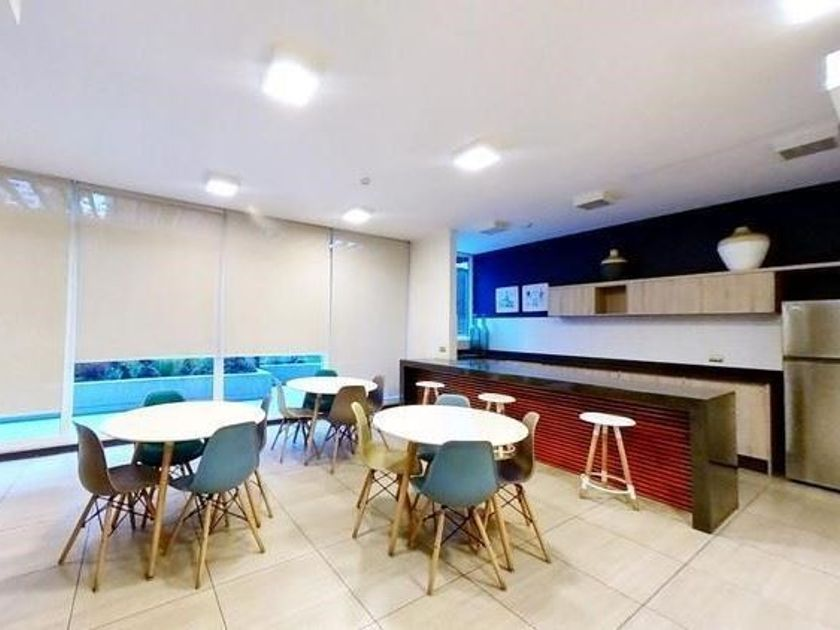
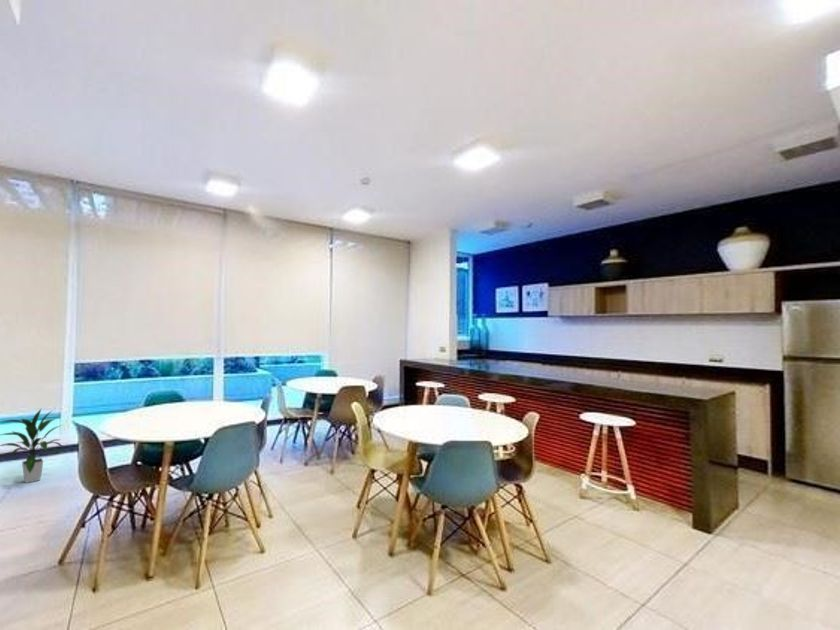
+ indoor plant (31, 445)
